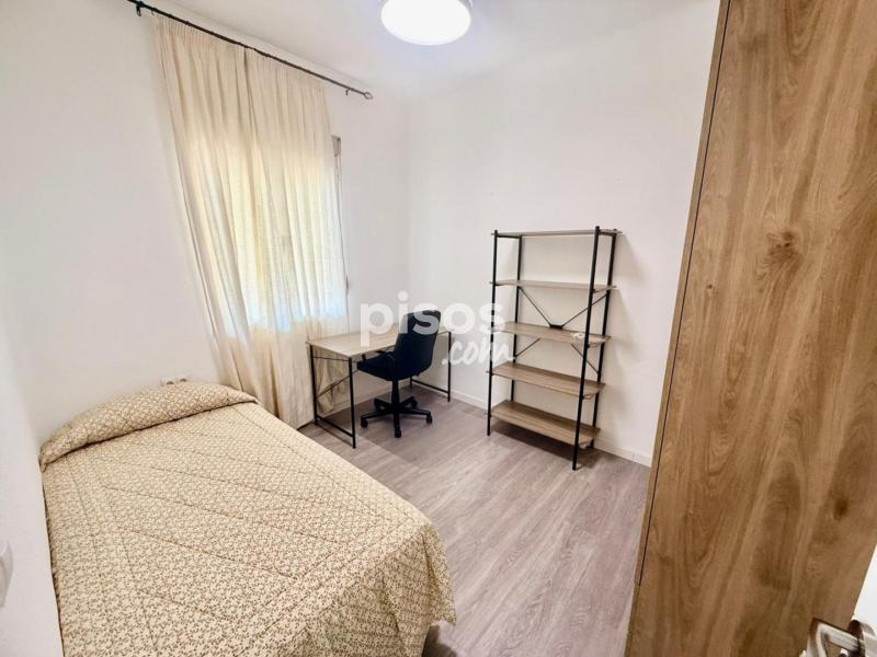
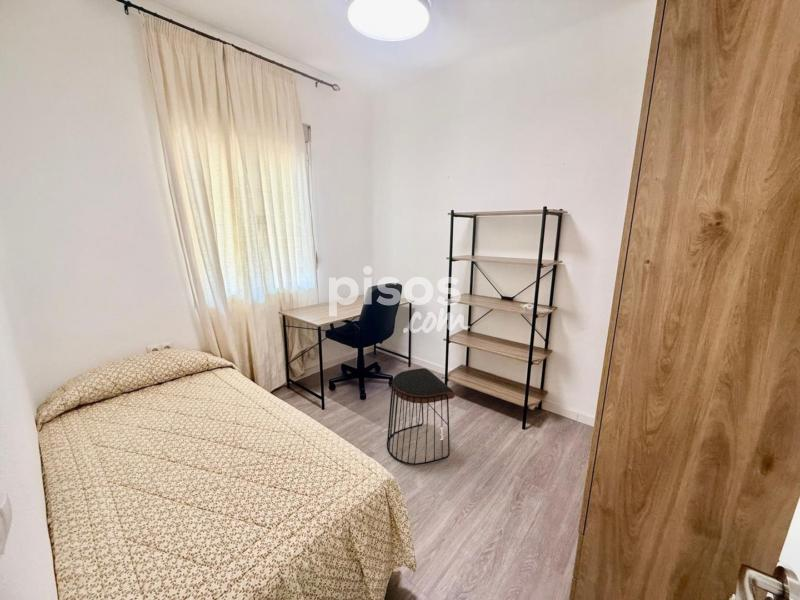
+ stool (416, 413)
